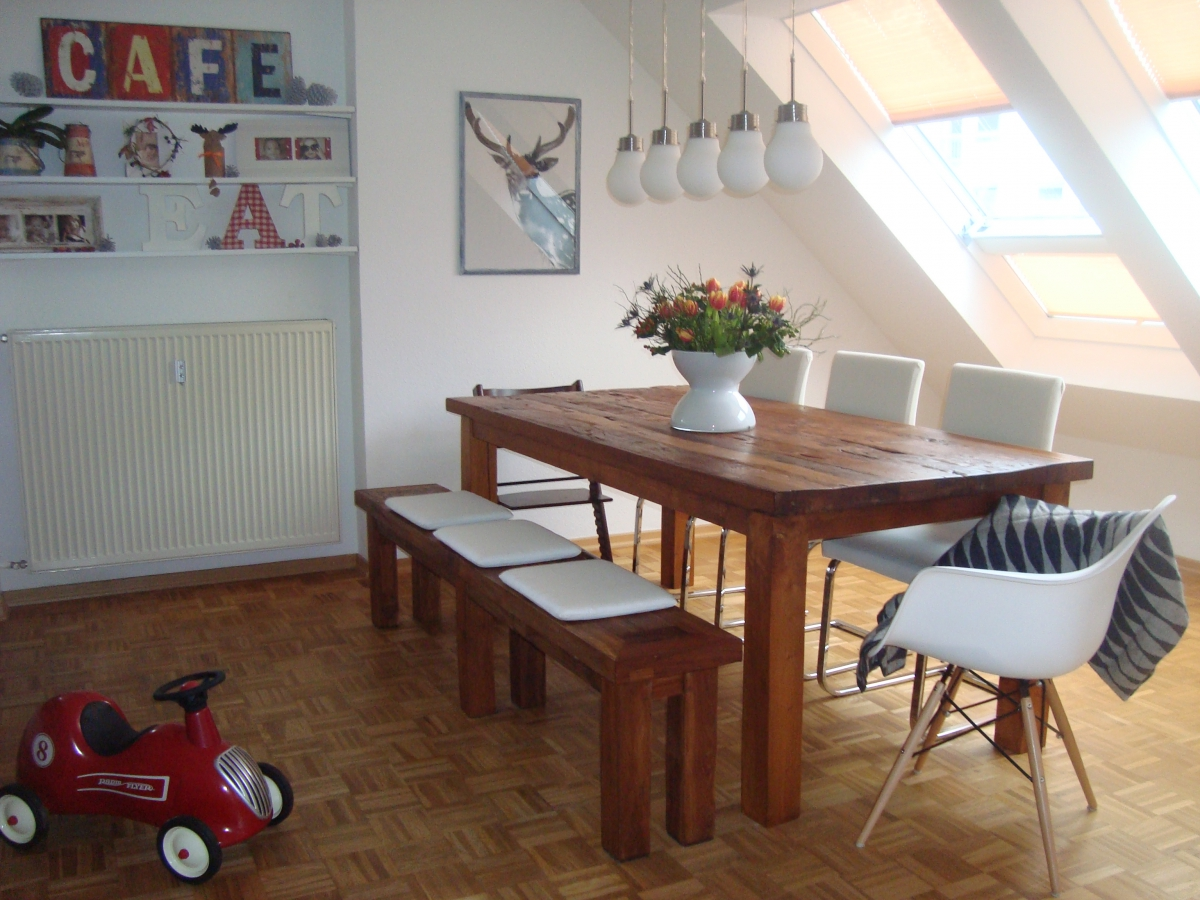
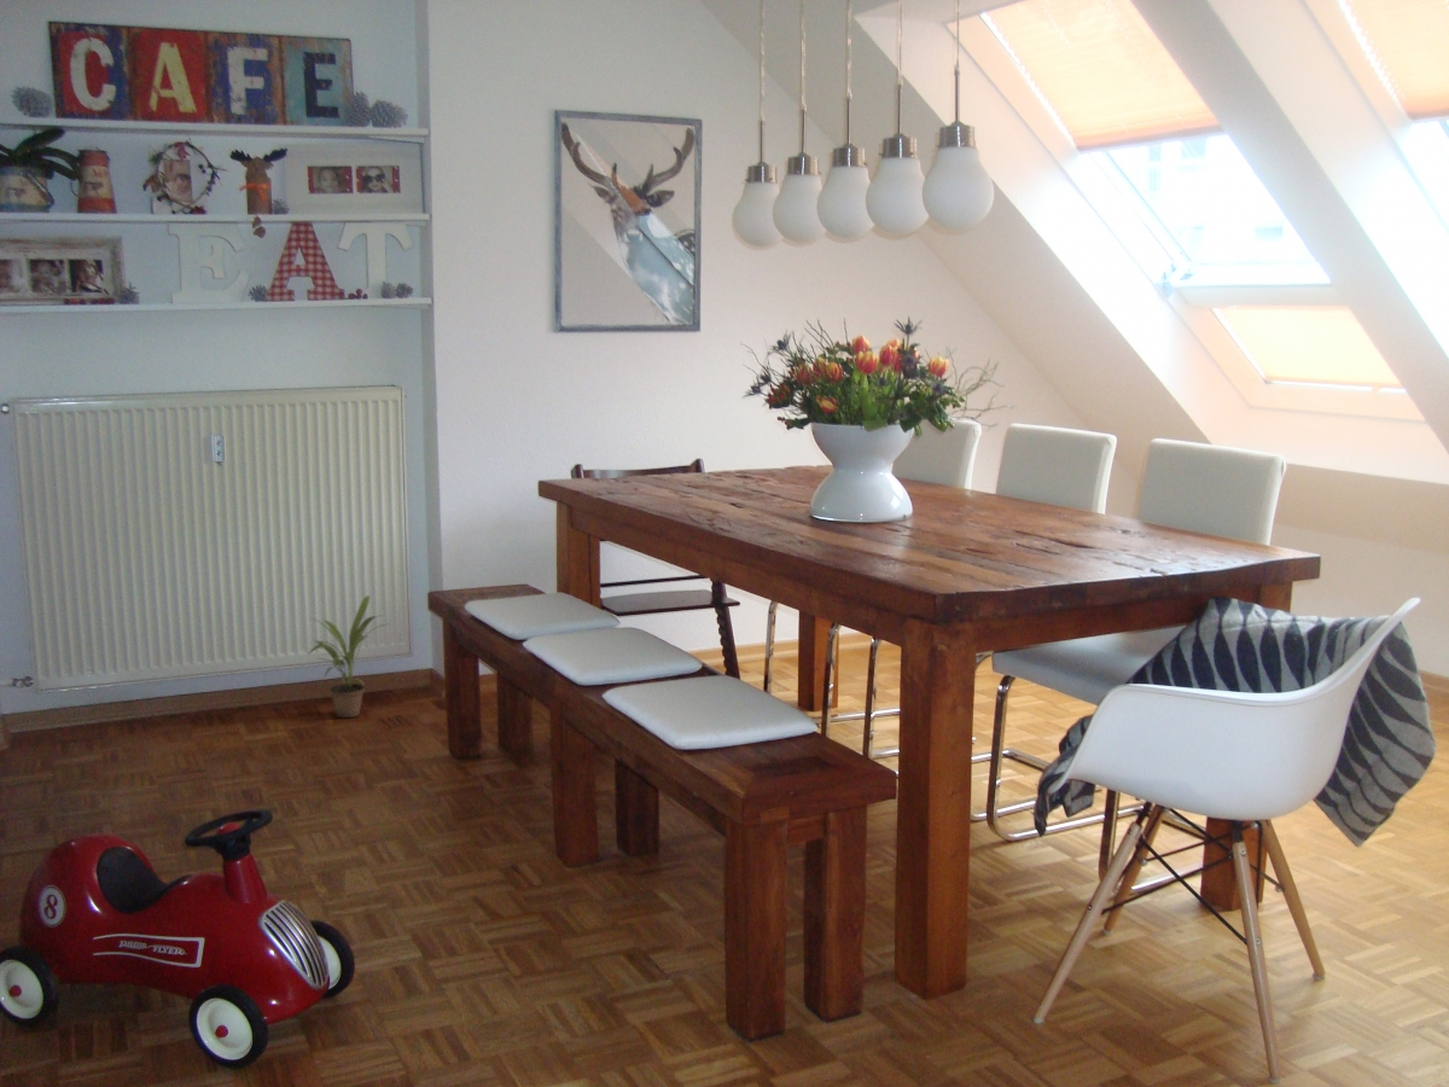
+ potted plant (351, 661)
